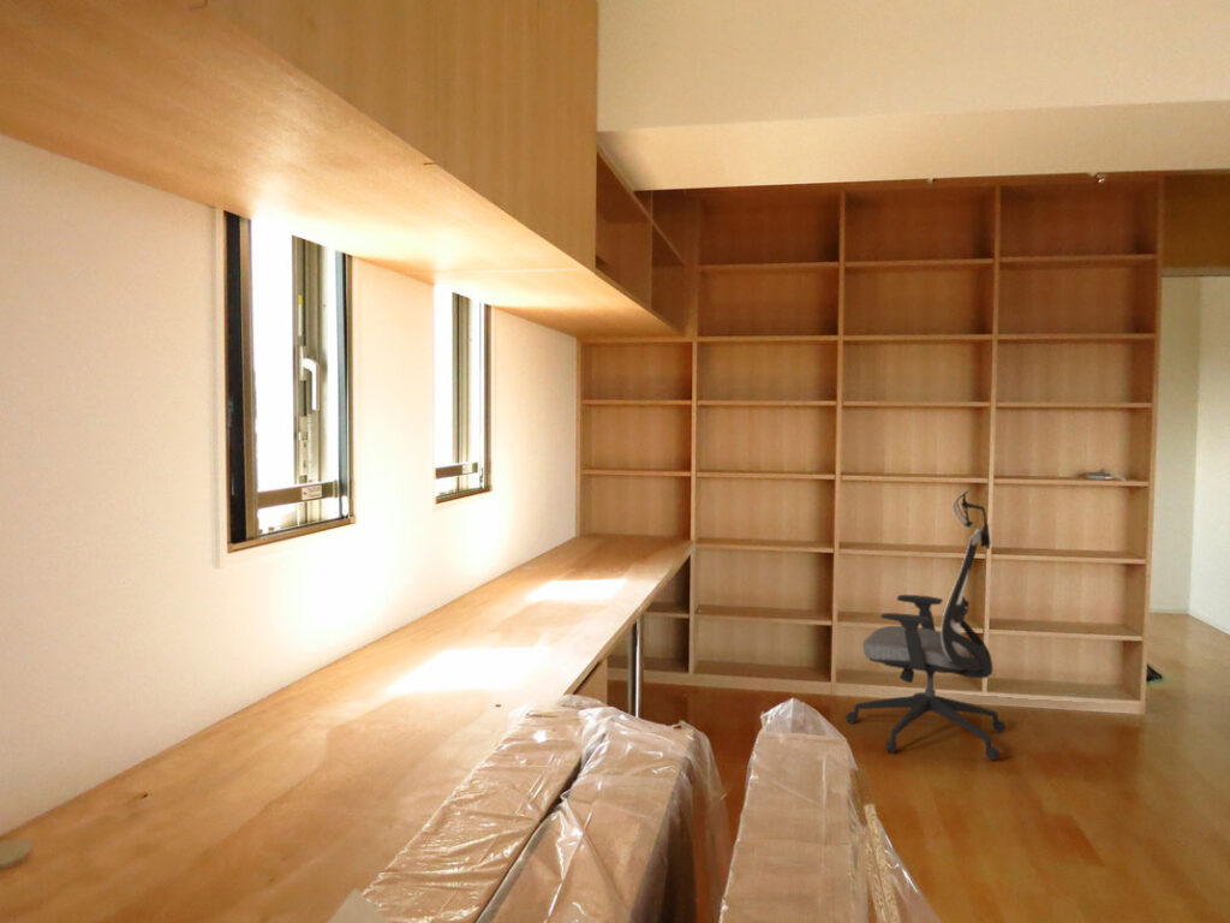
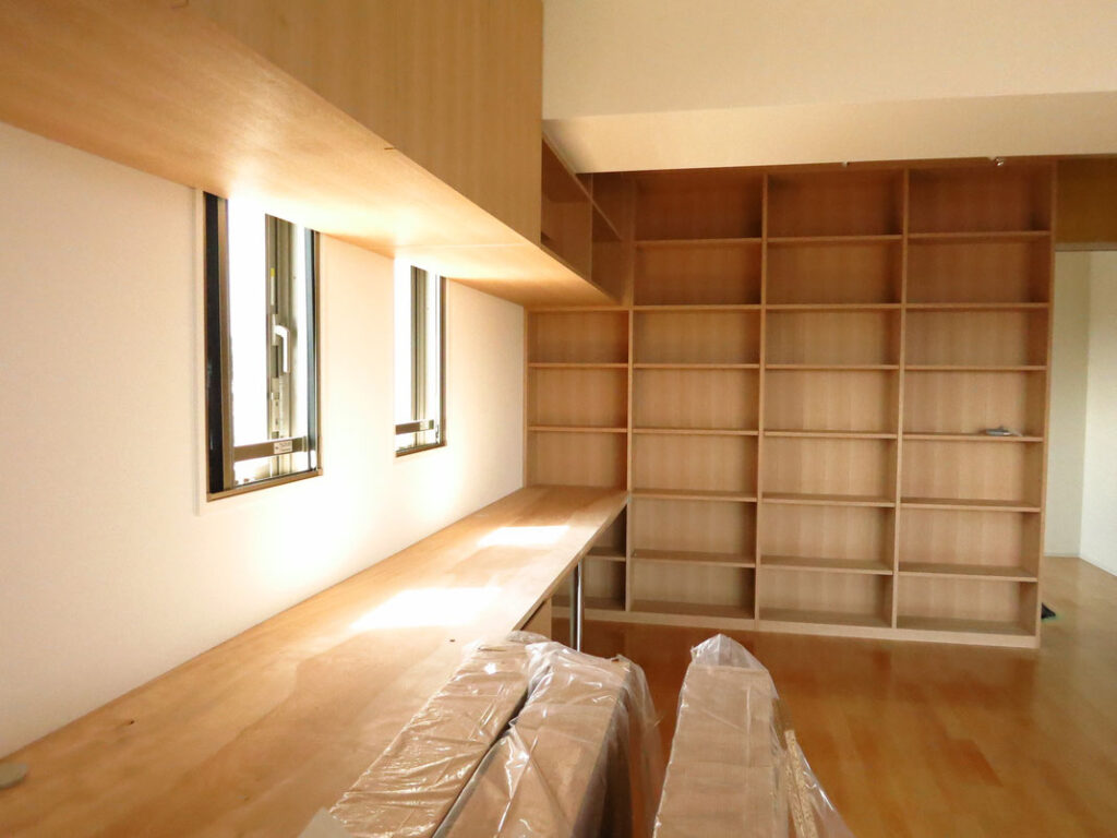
- office chair (924, 611)
